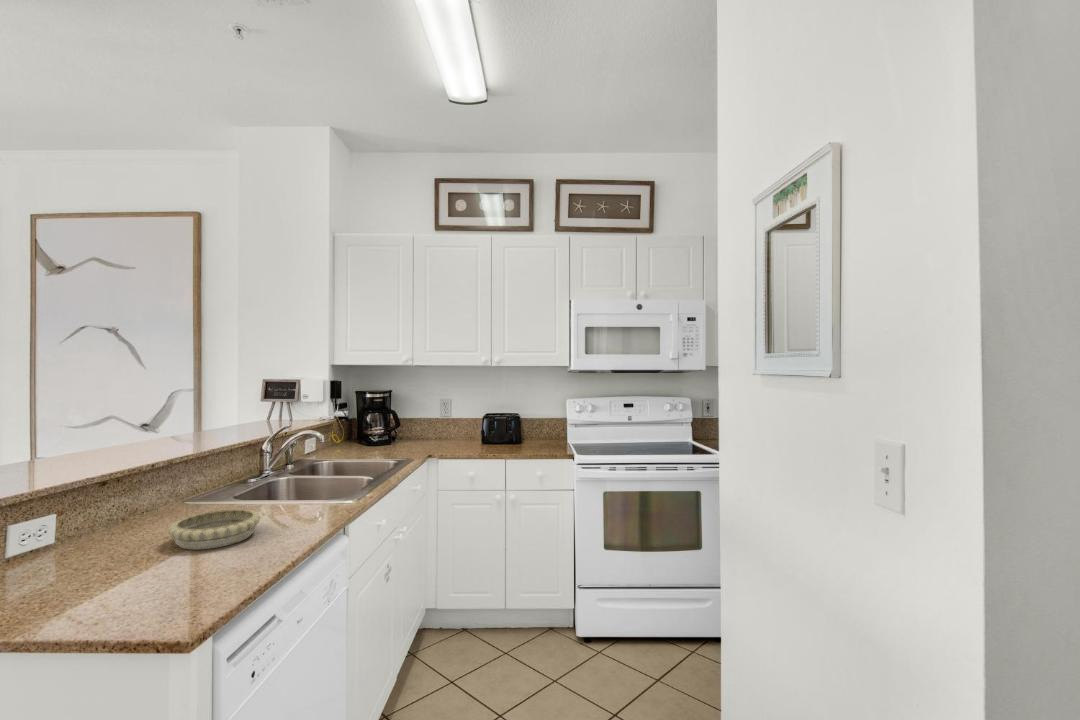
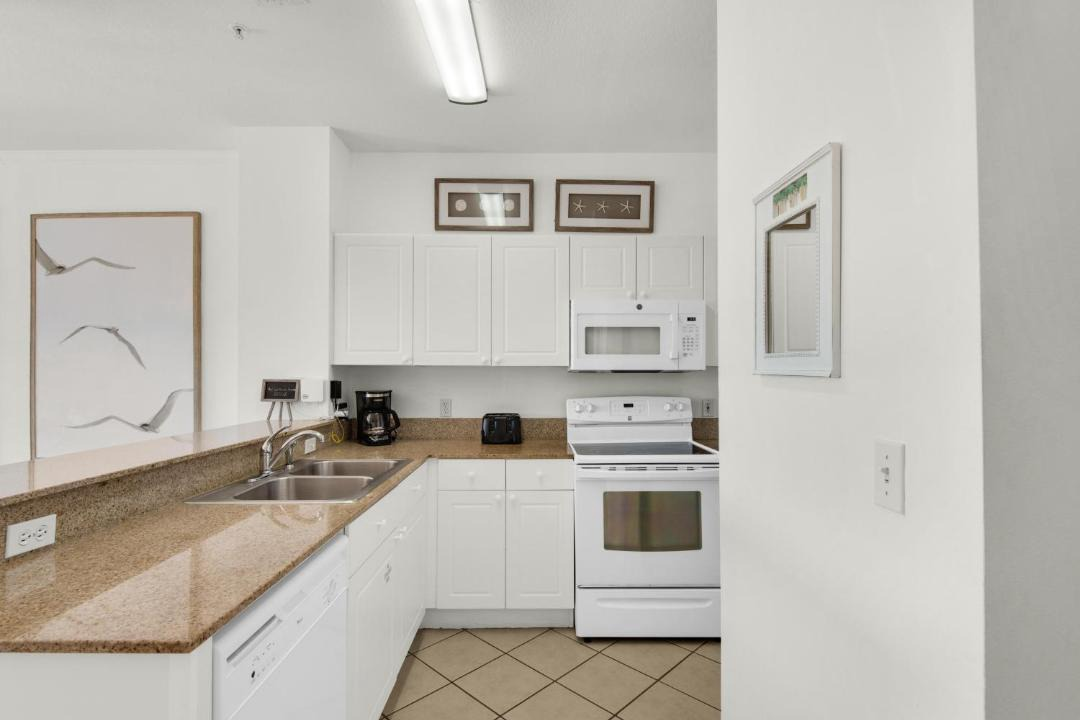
- decorative bowl (216, 528)
